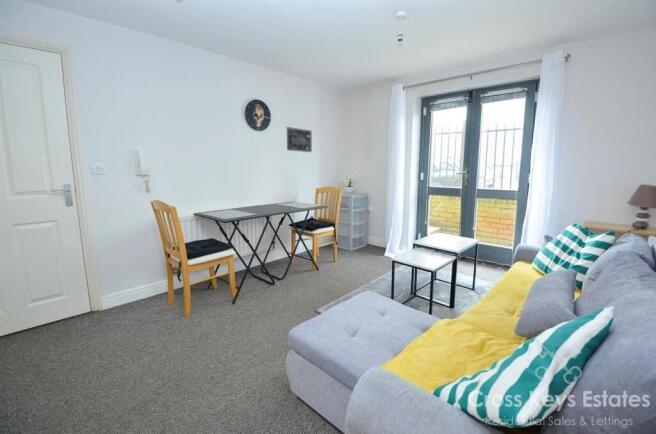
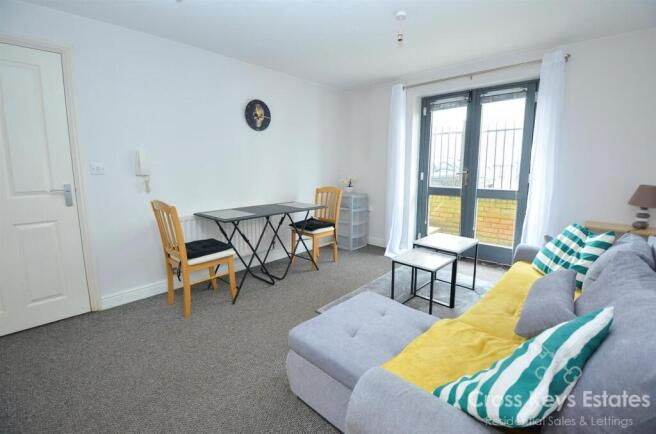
- wall art (299, 140)
